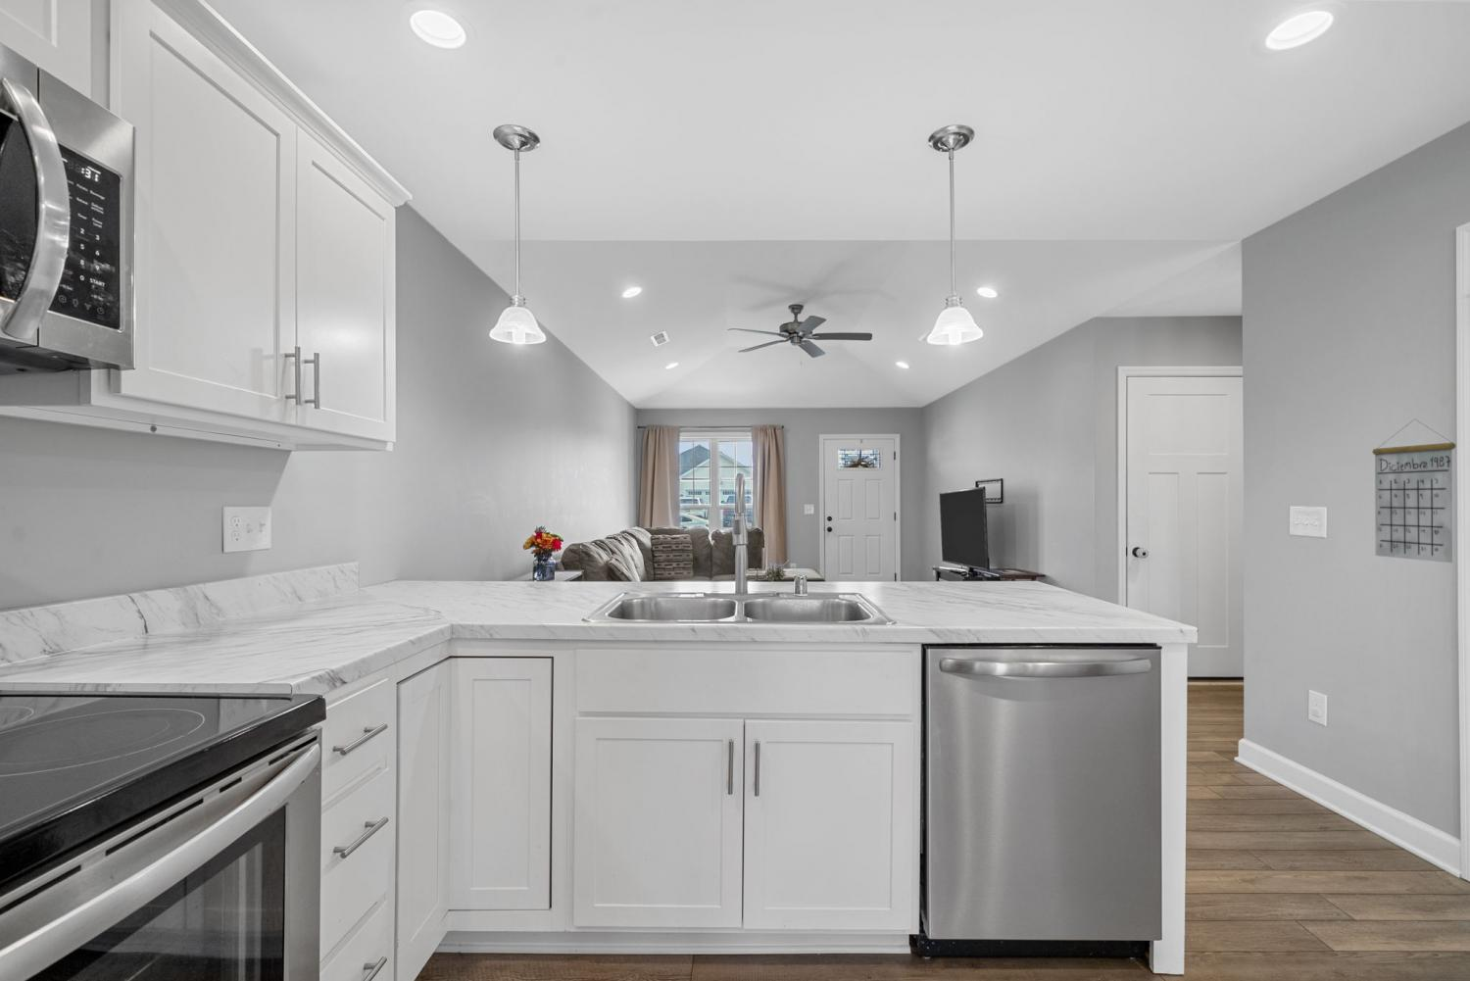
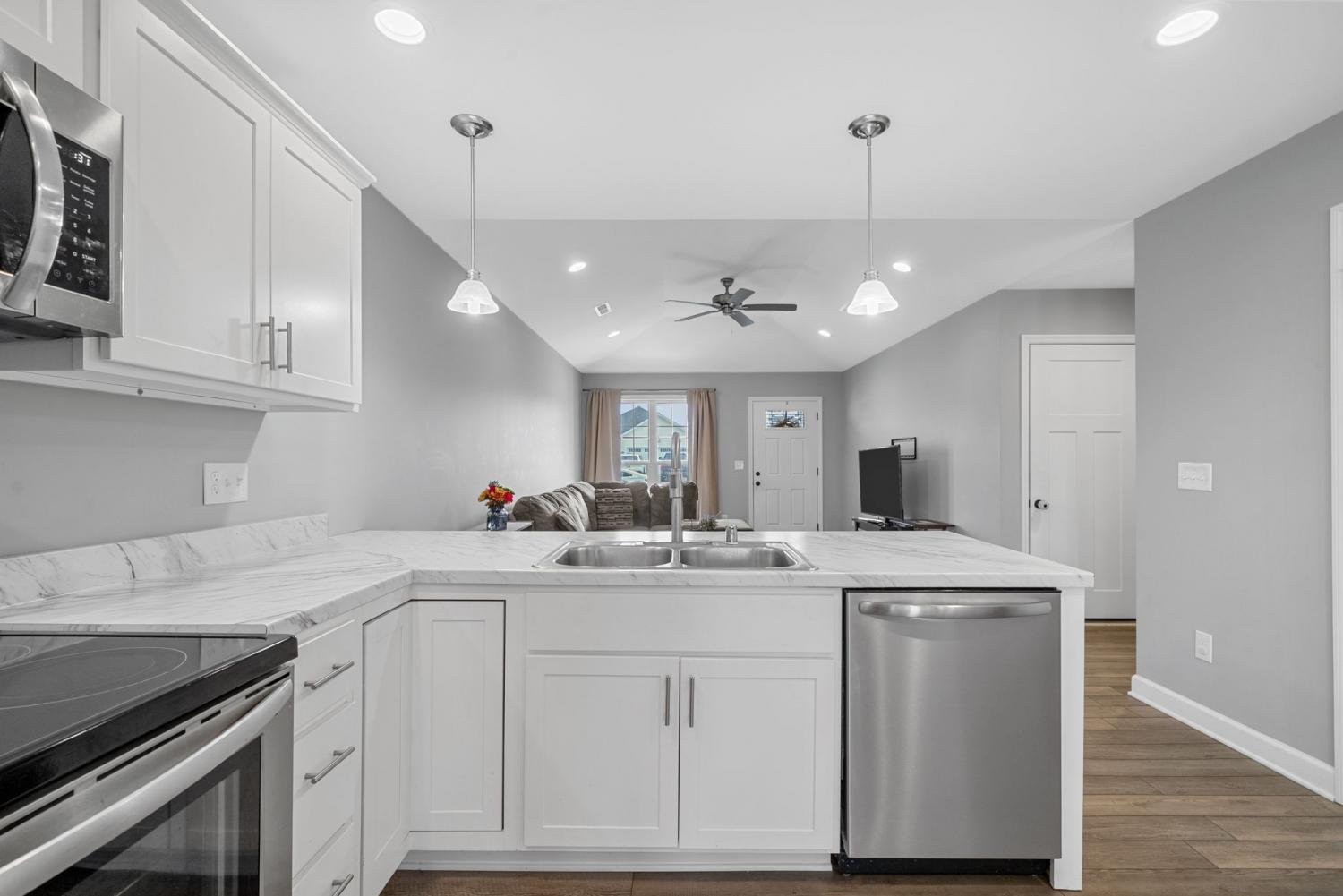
- calendar (1411, 488)
